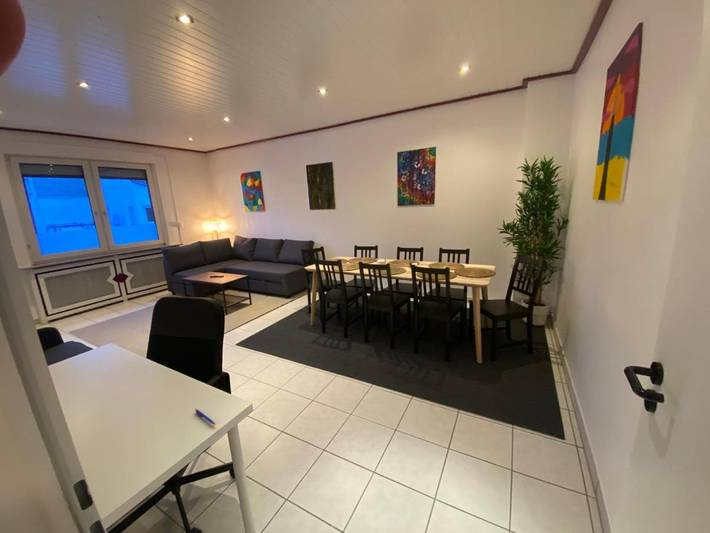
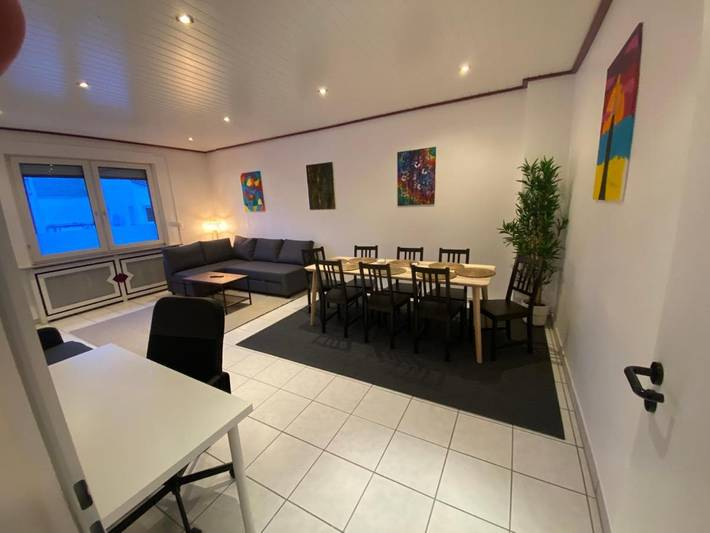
- pen (205, 416)
